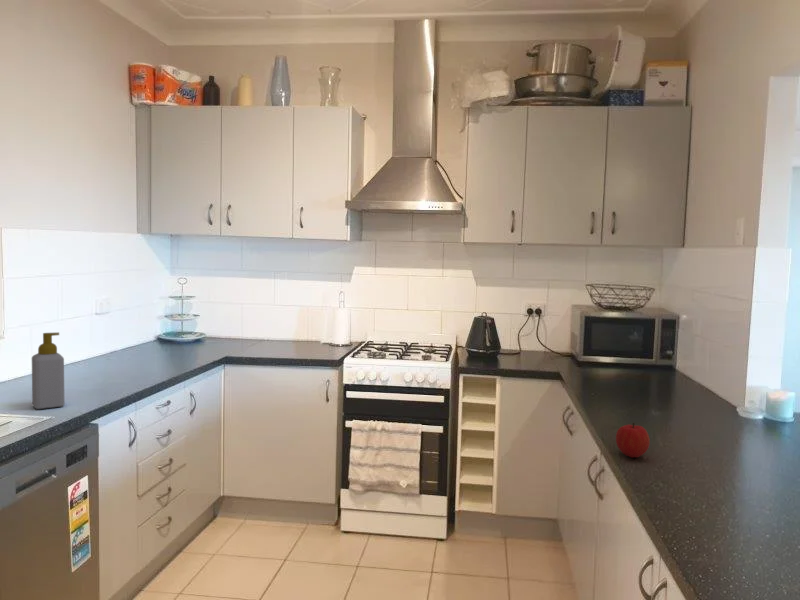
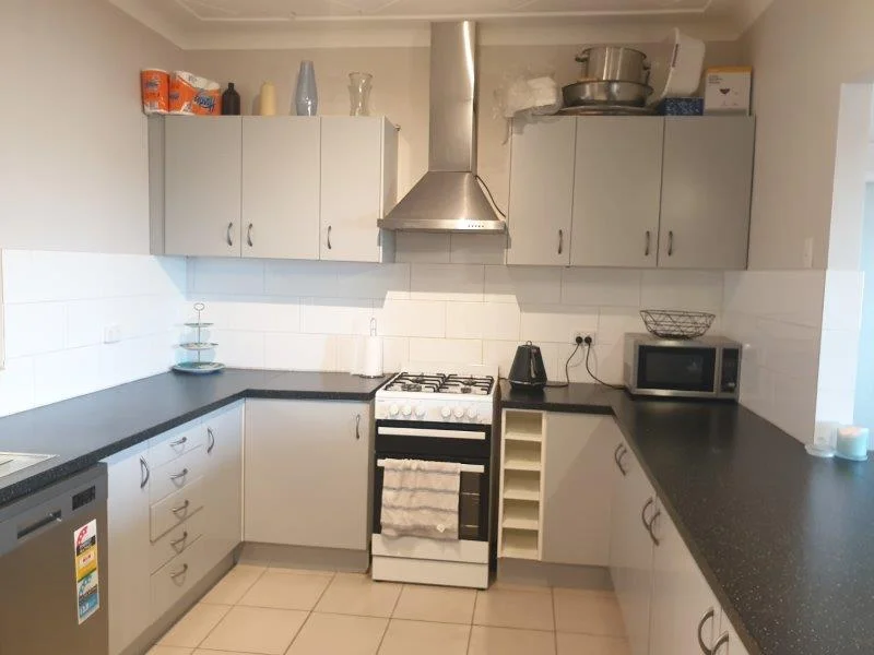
- soap bottle (47, 369)
- fruit (632, 439)
